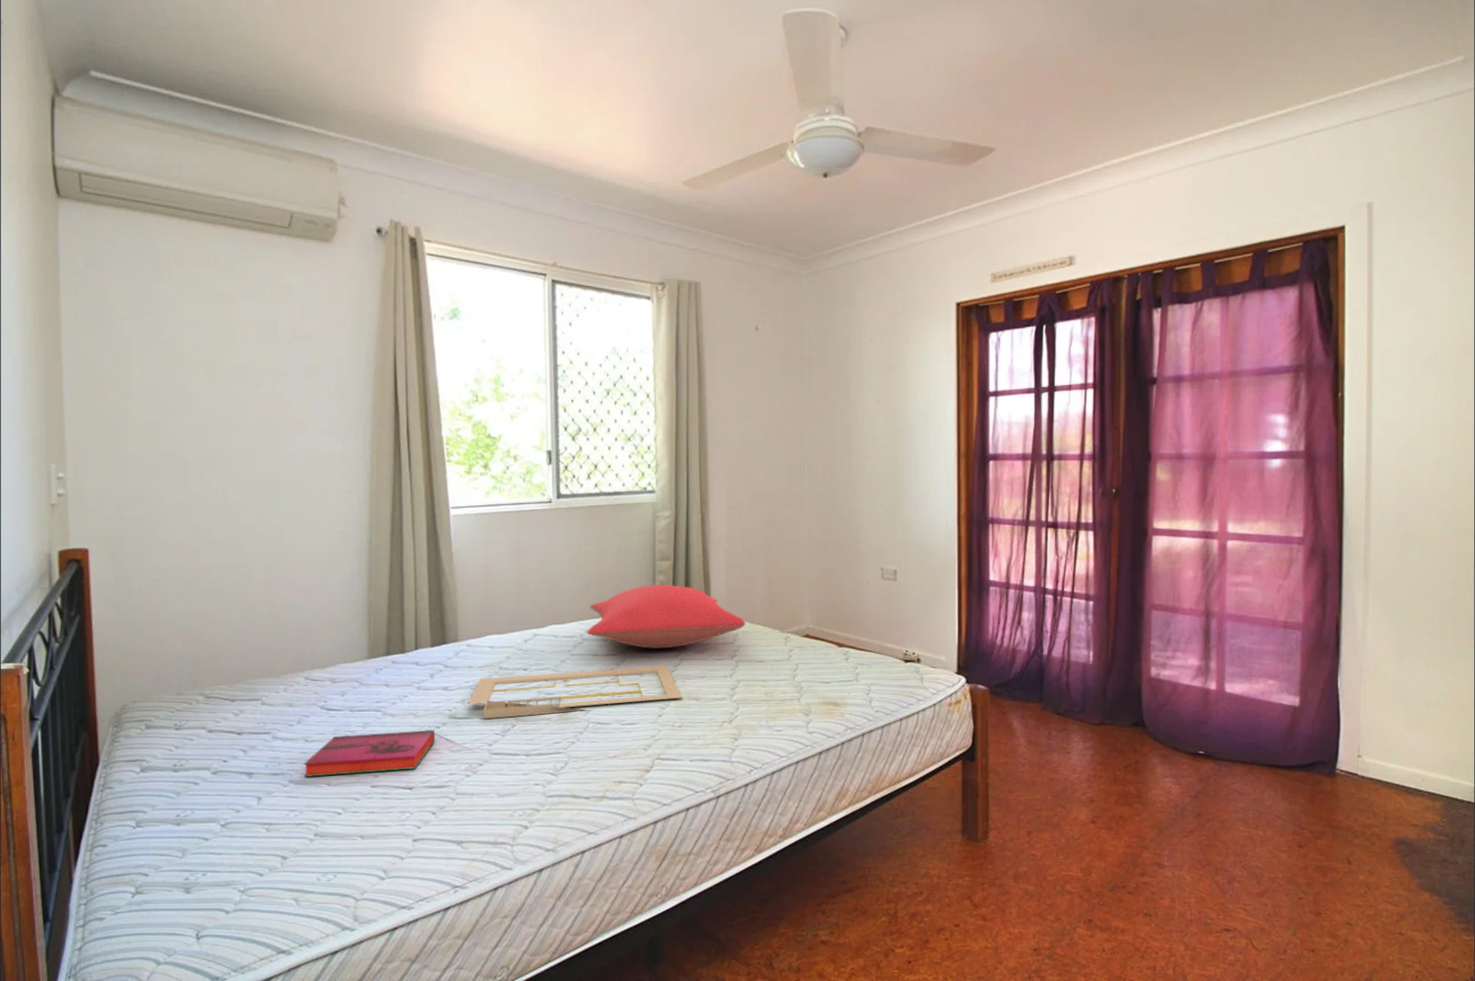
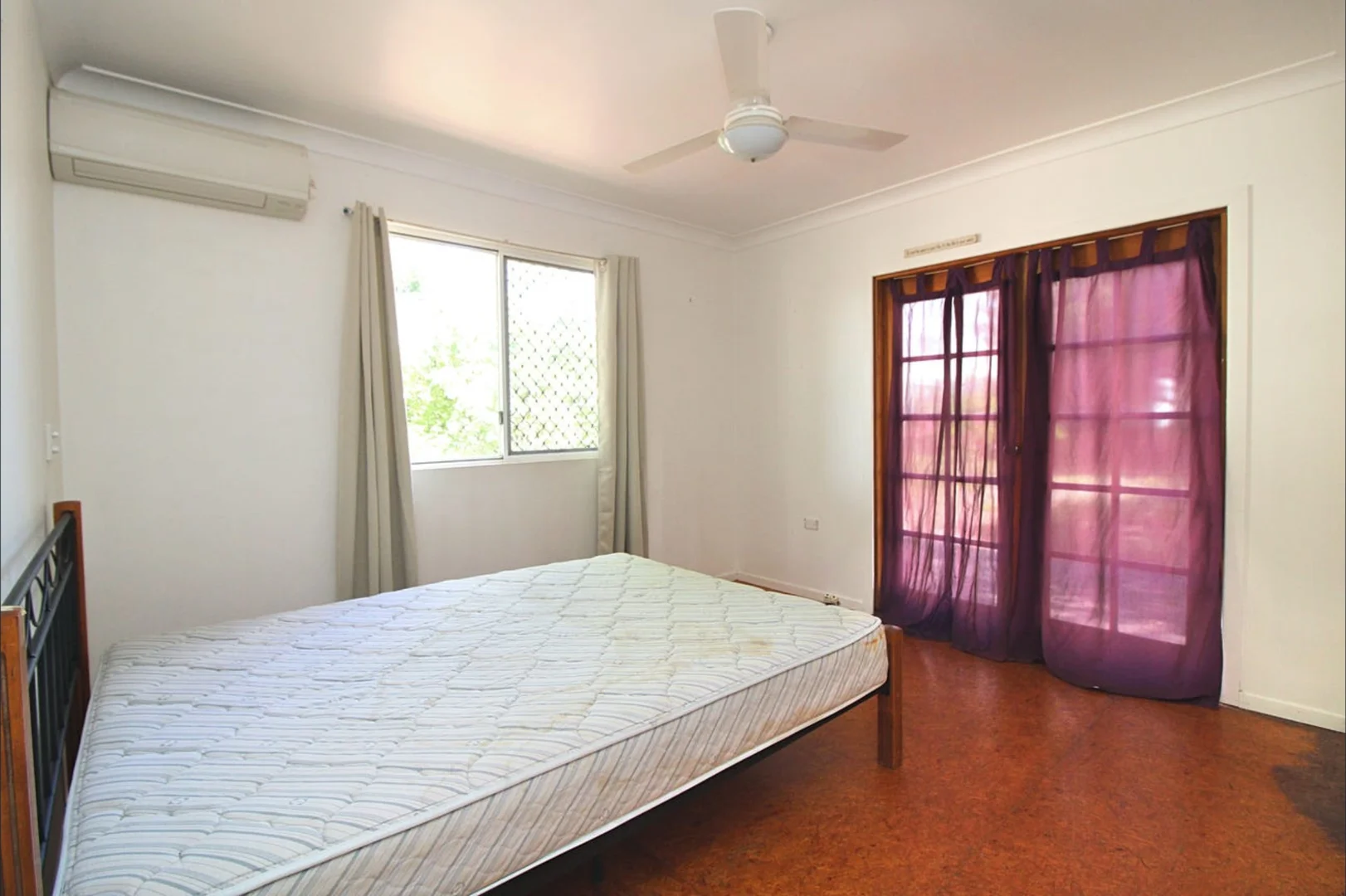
- pillow (661, 614)
- serving tray (575, 695)
- hardback book (373, 751)
